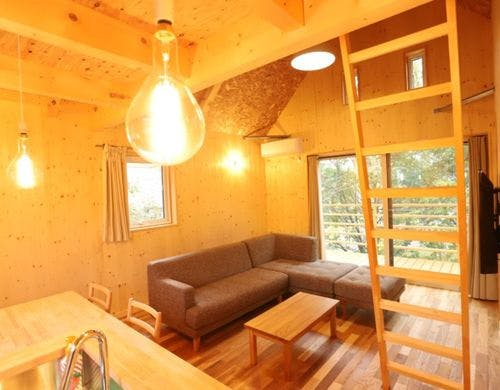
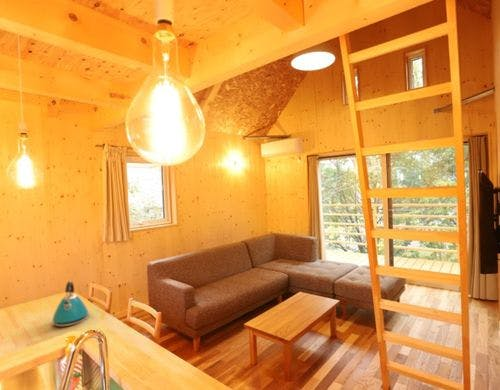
+ kettle (70, 300)
